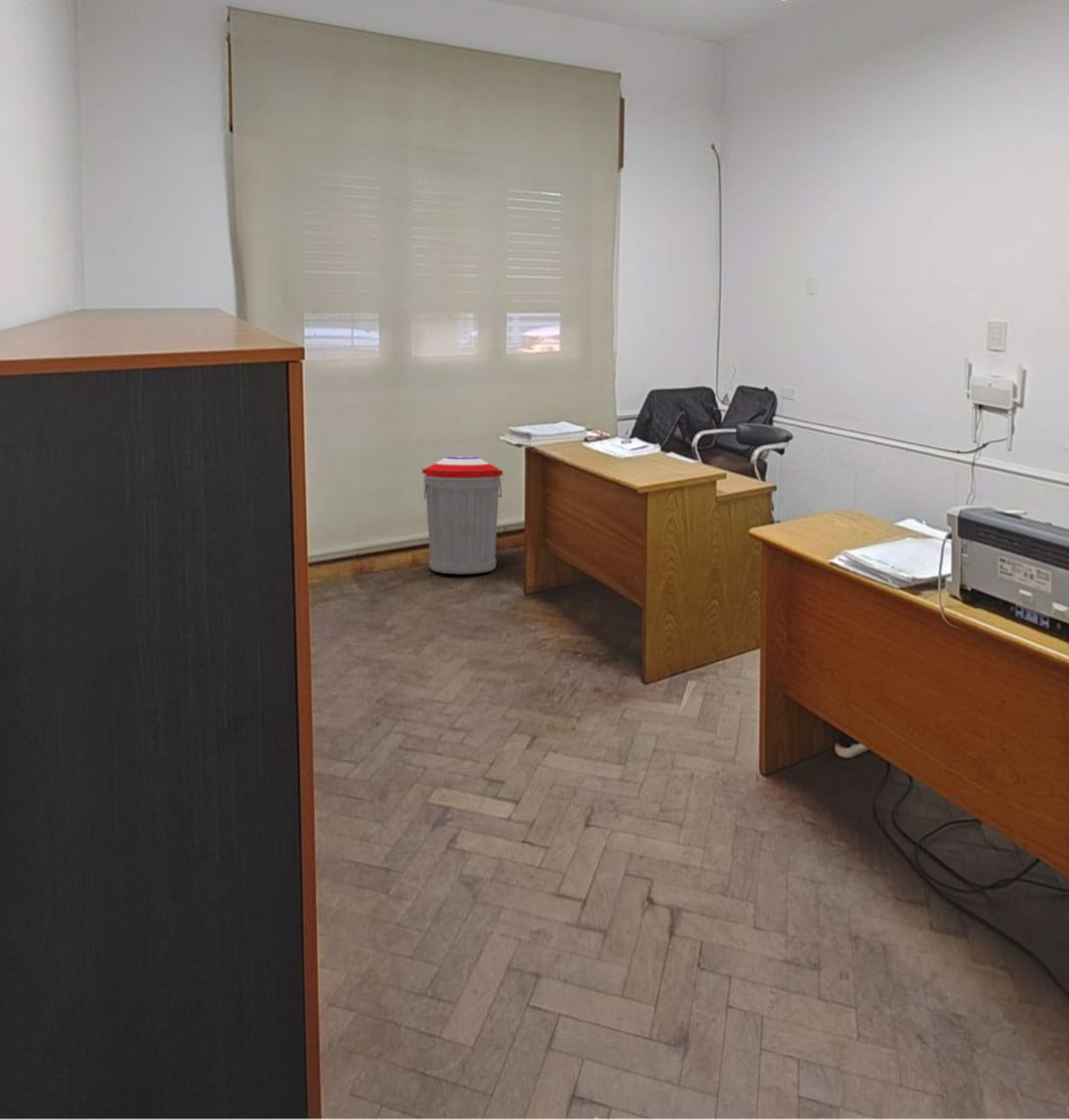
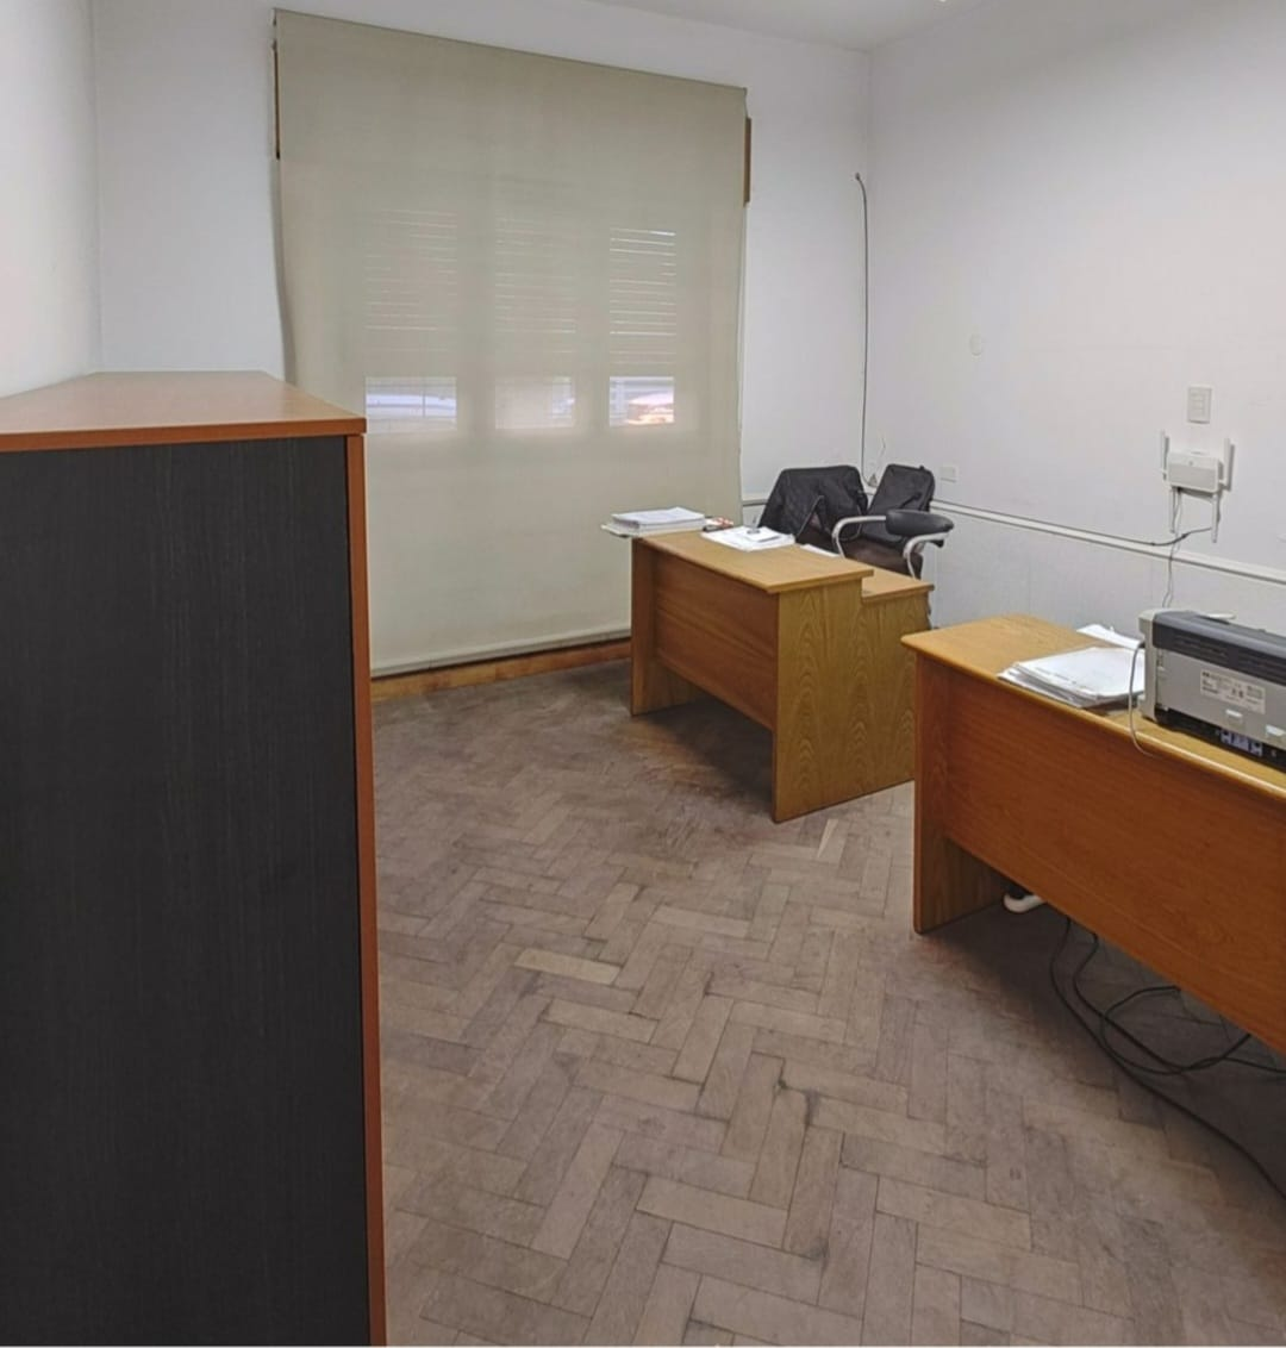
- trash can (462, 513)
